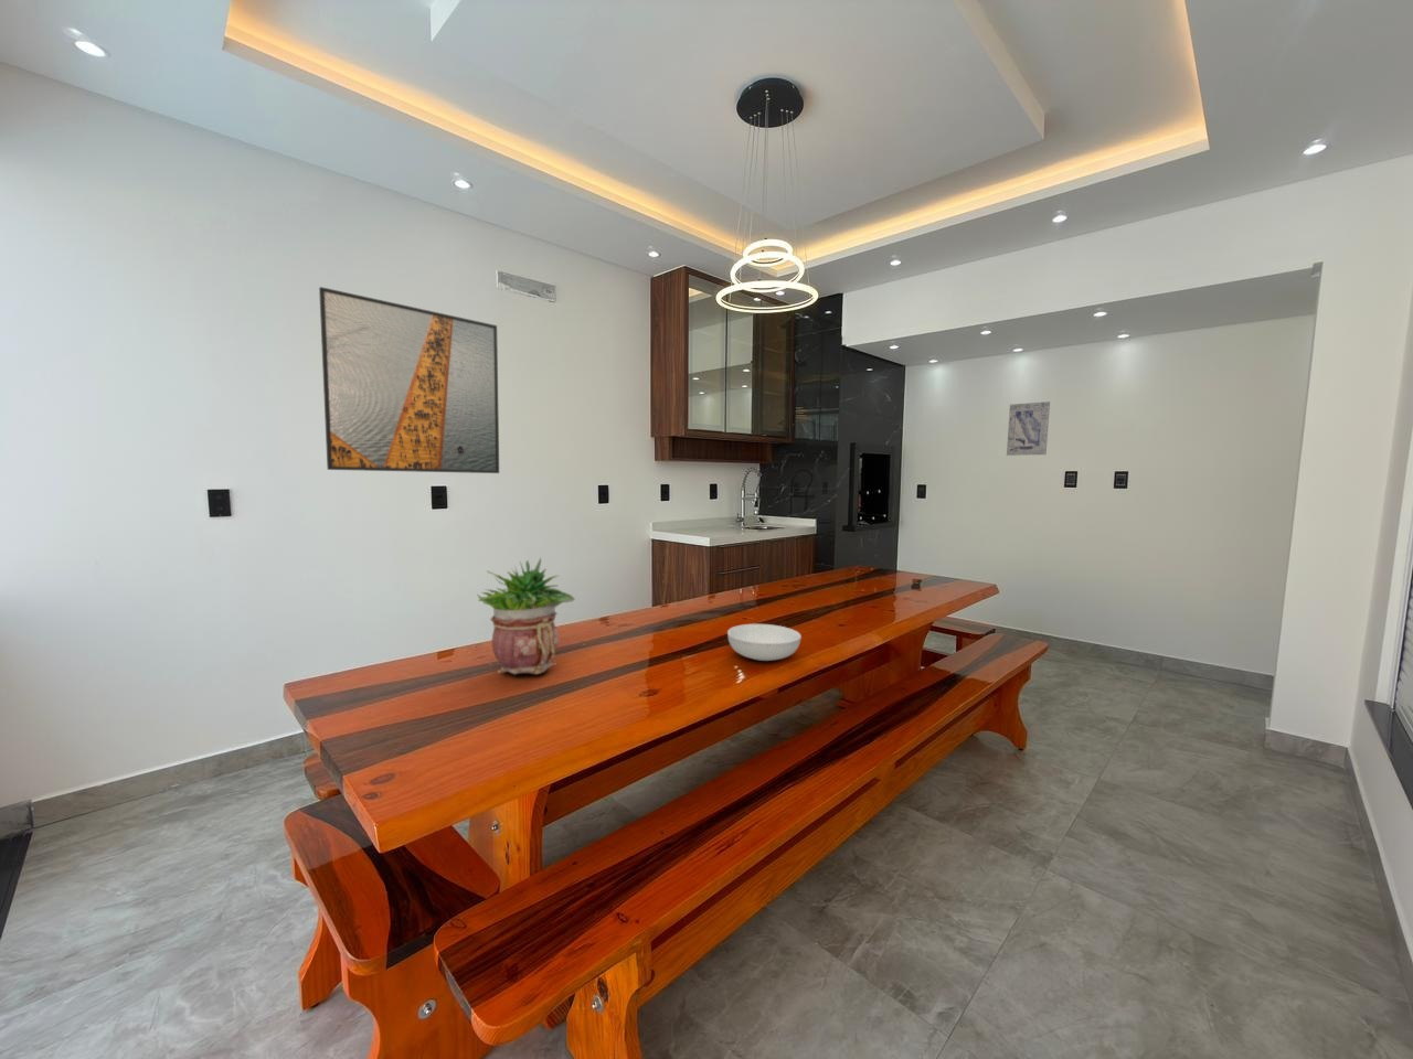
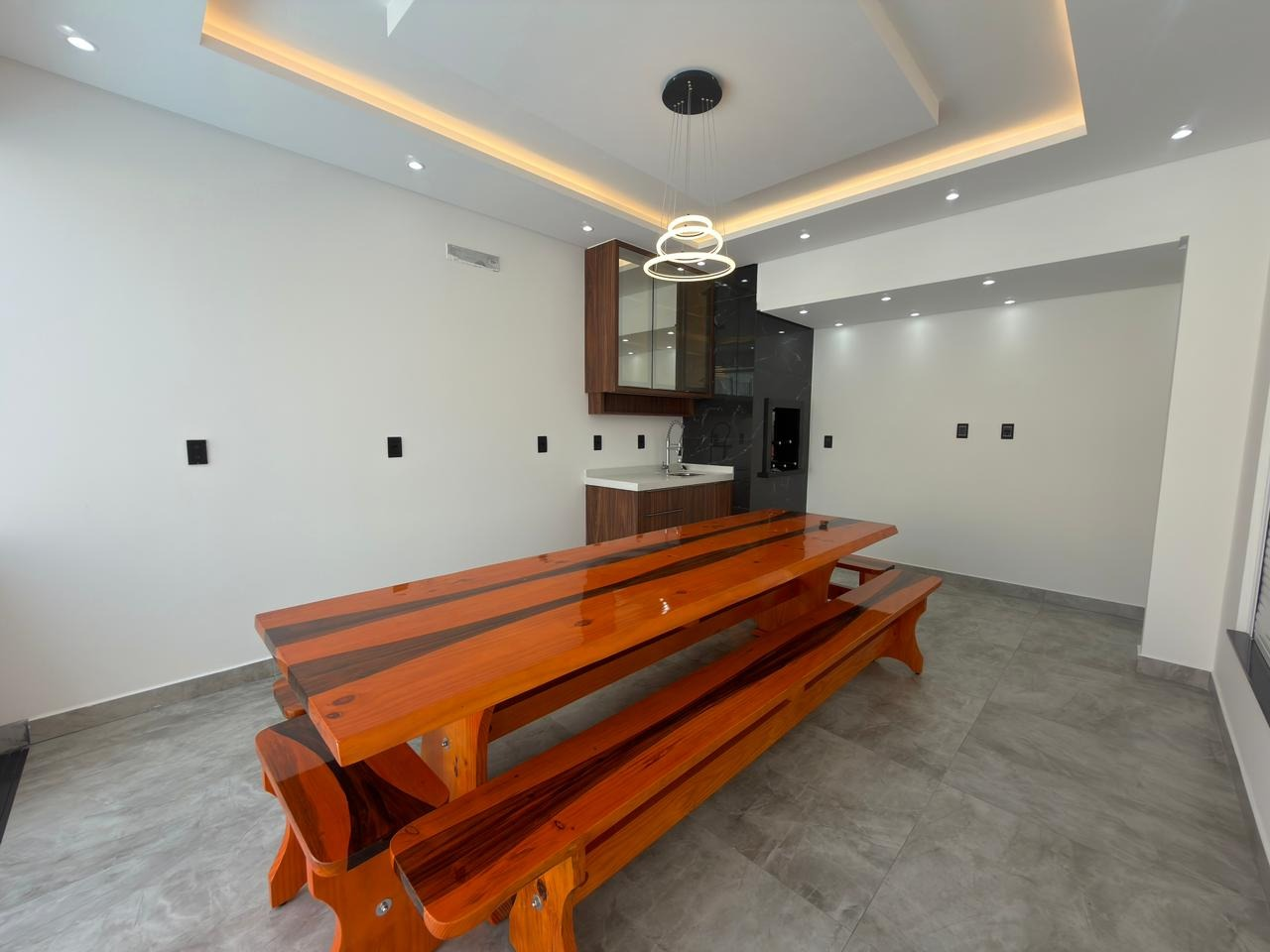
- wall art (1028, 429)
- serving bowl (763, 644)
- potted plant (522, 614)
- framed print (419, 390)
